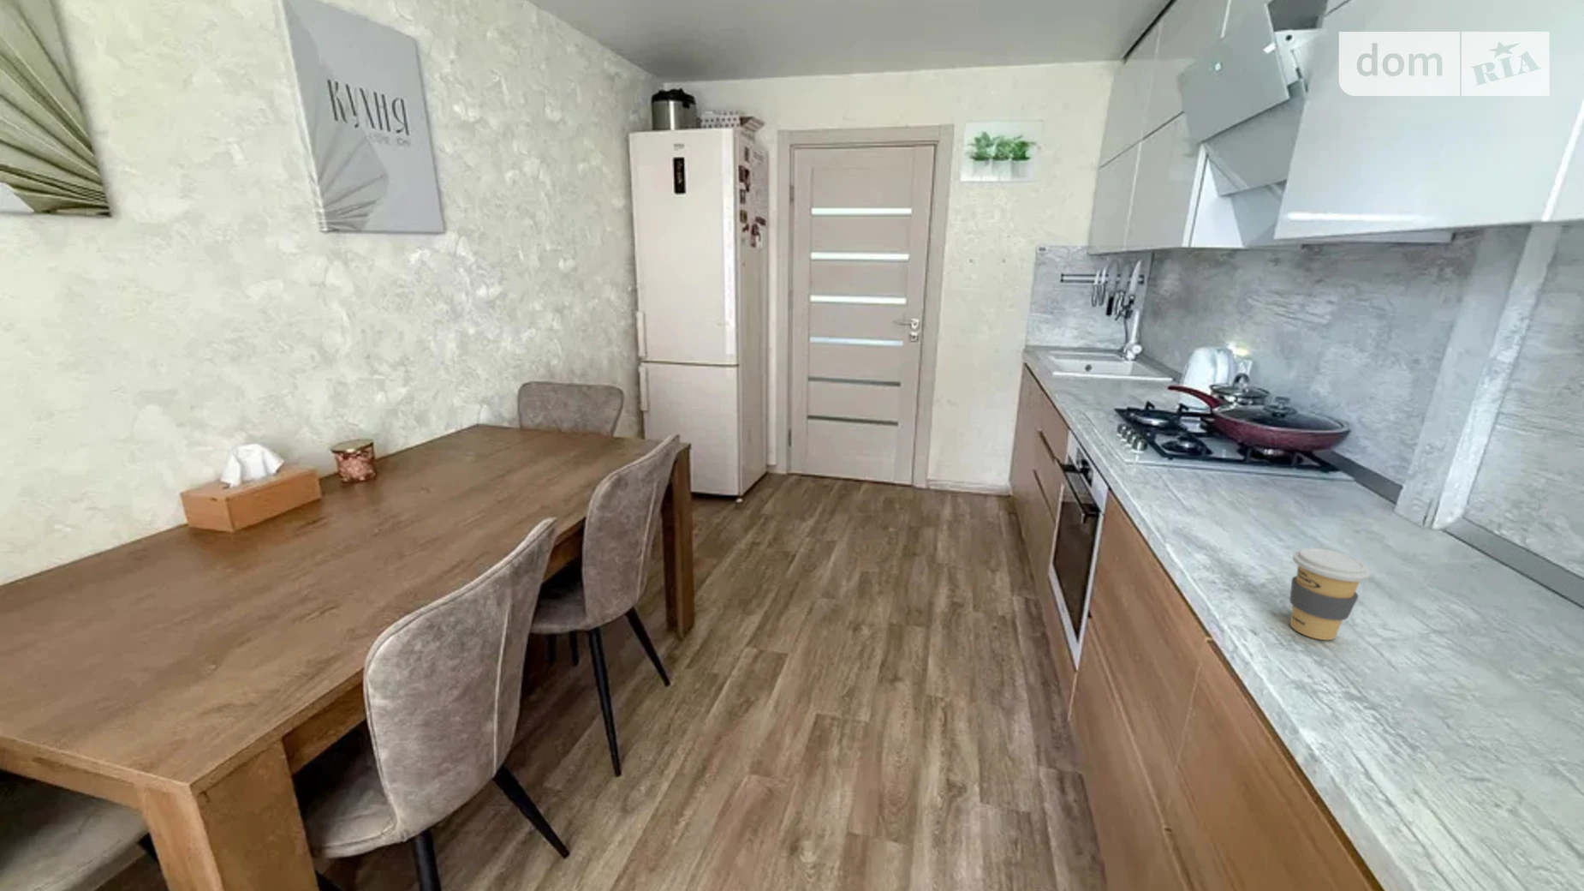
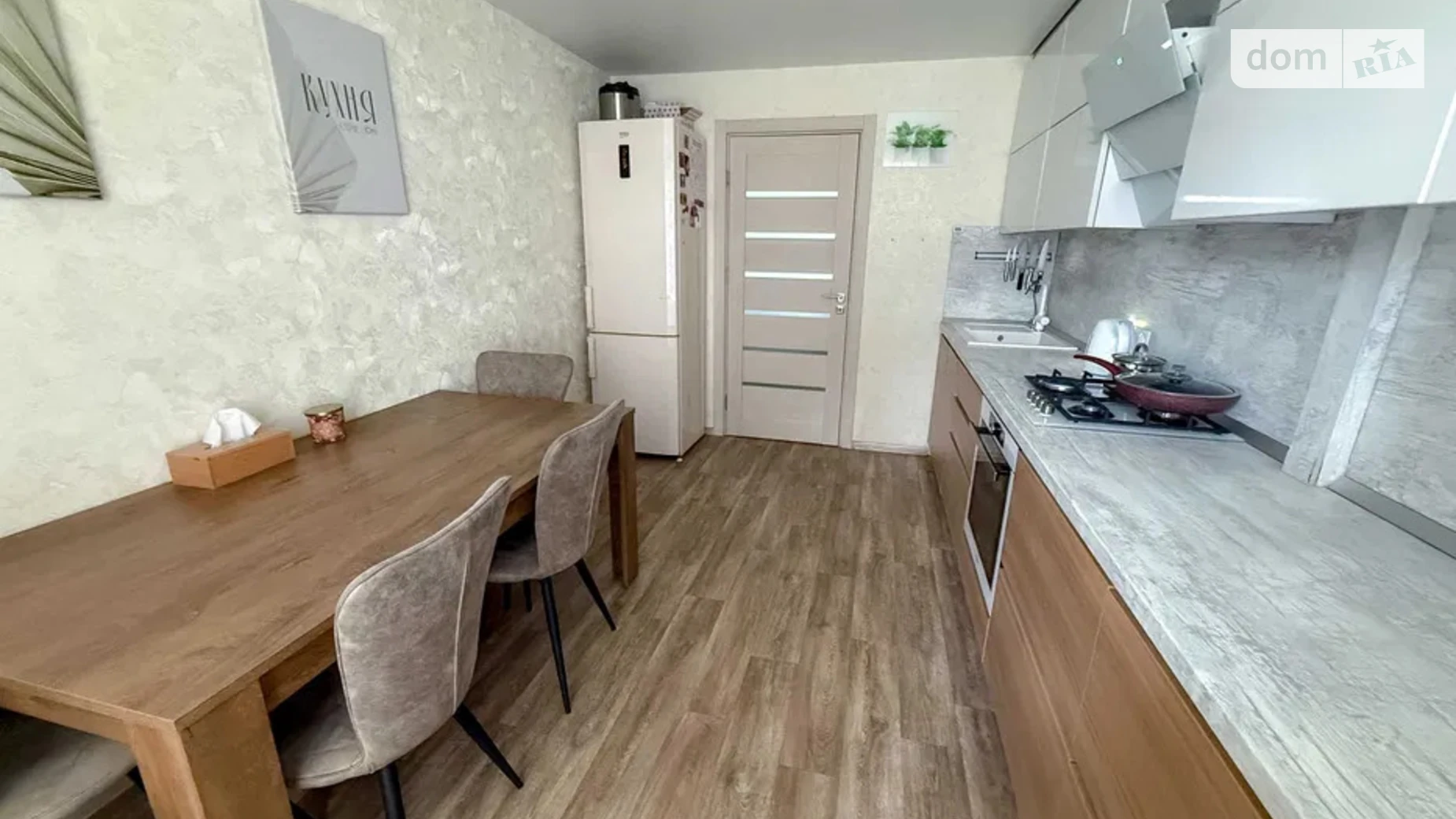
- coffee cup (1322, 595)
